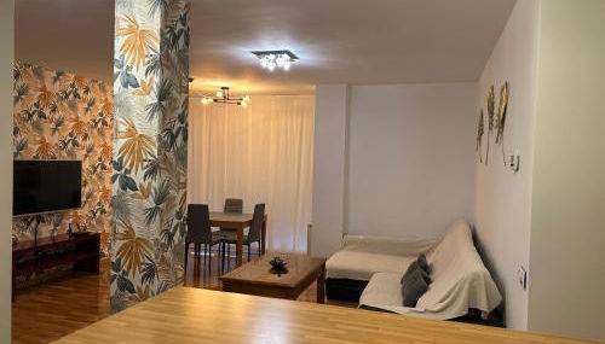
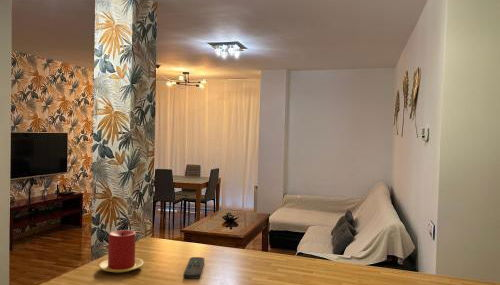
+ candle (121, 250)
+ remote control (194, 266)
